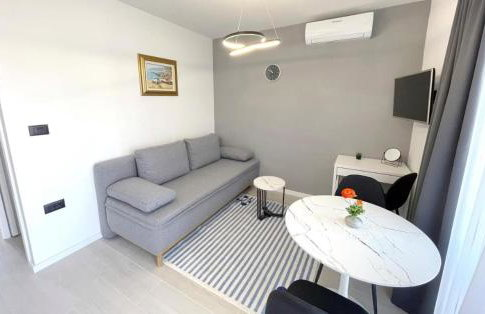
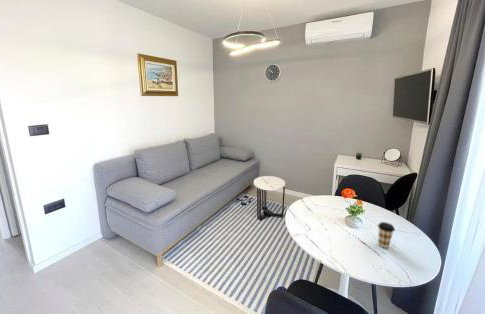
+ coffee cup (385, 235)
